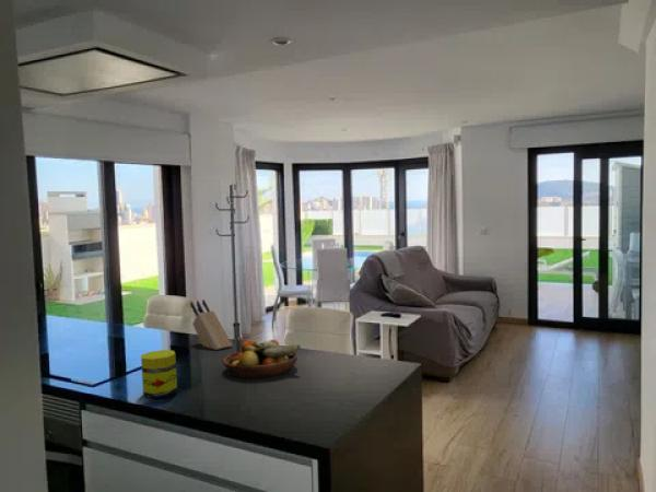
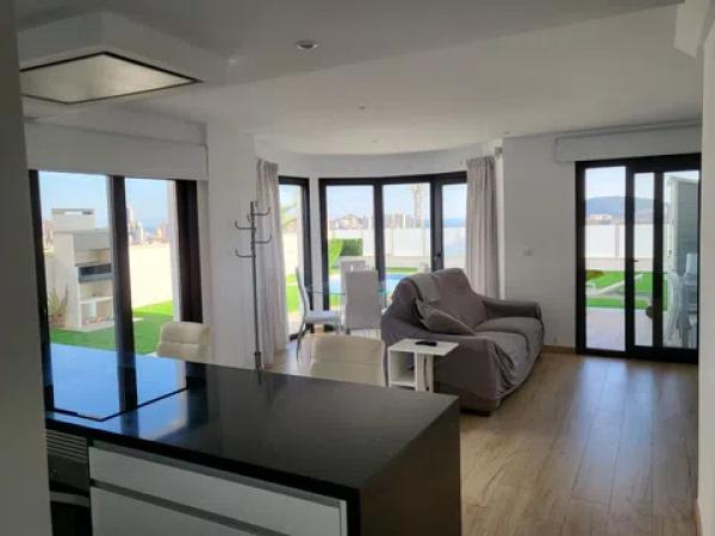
- knife block (209, 323)
- jar (159, 374)
- fruit bowl (260, 353)
